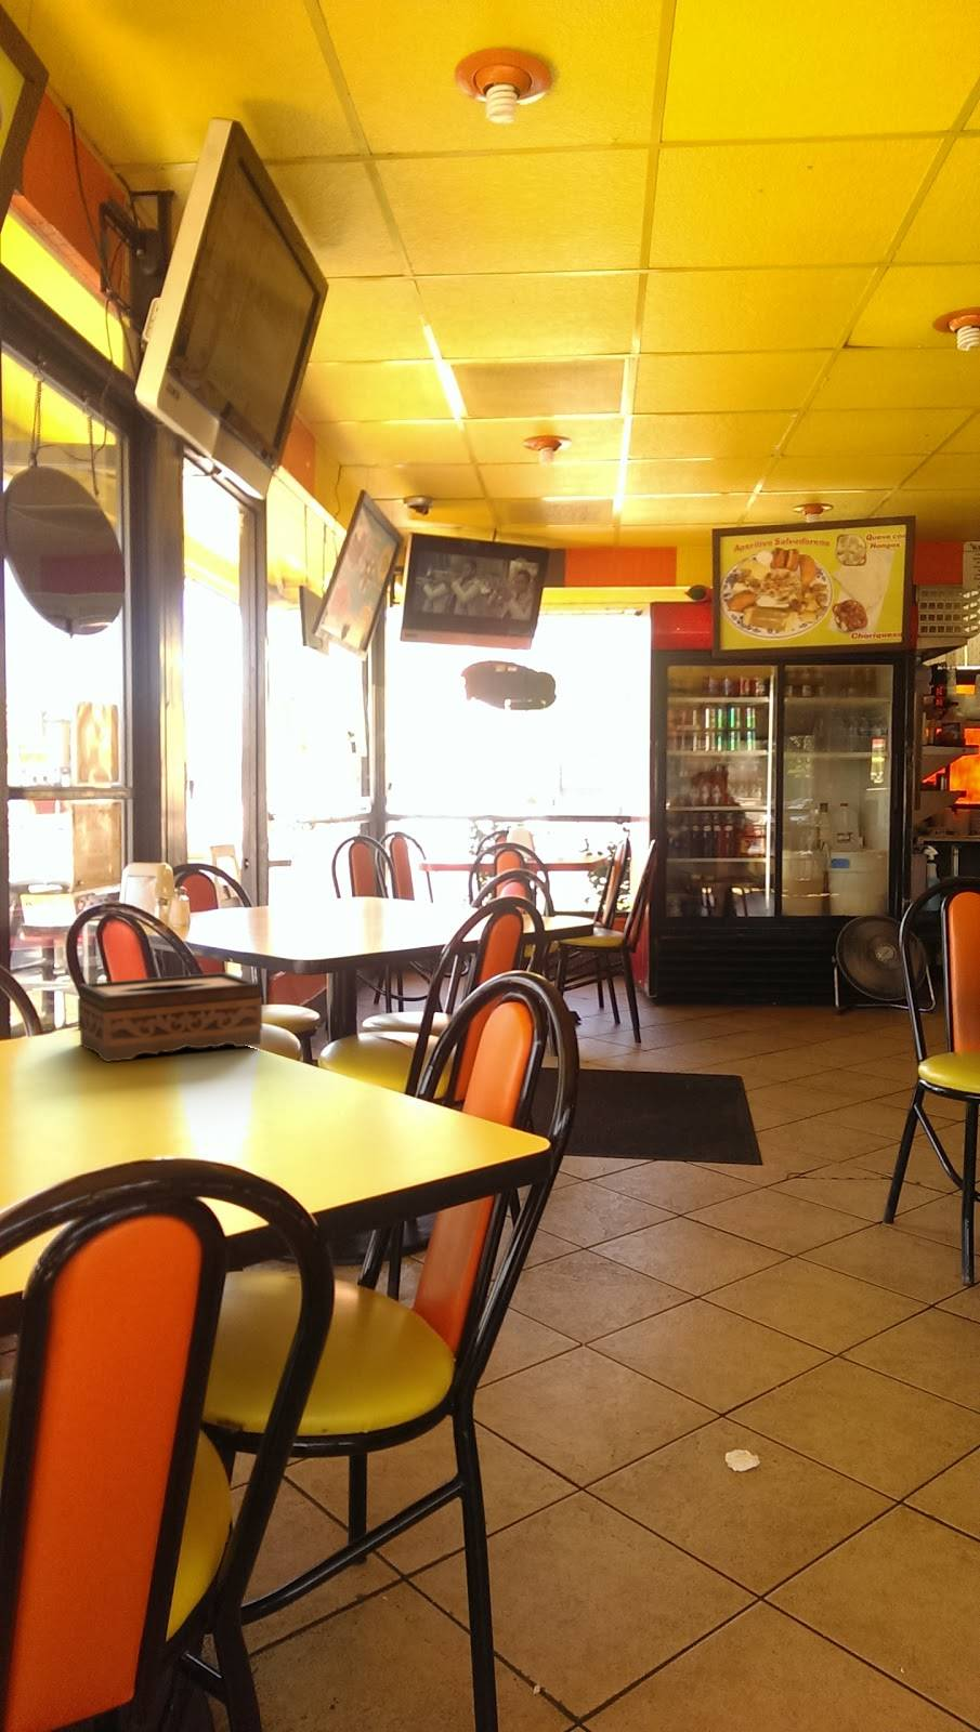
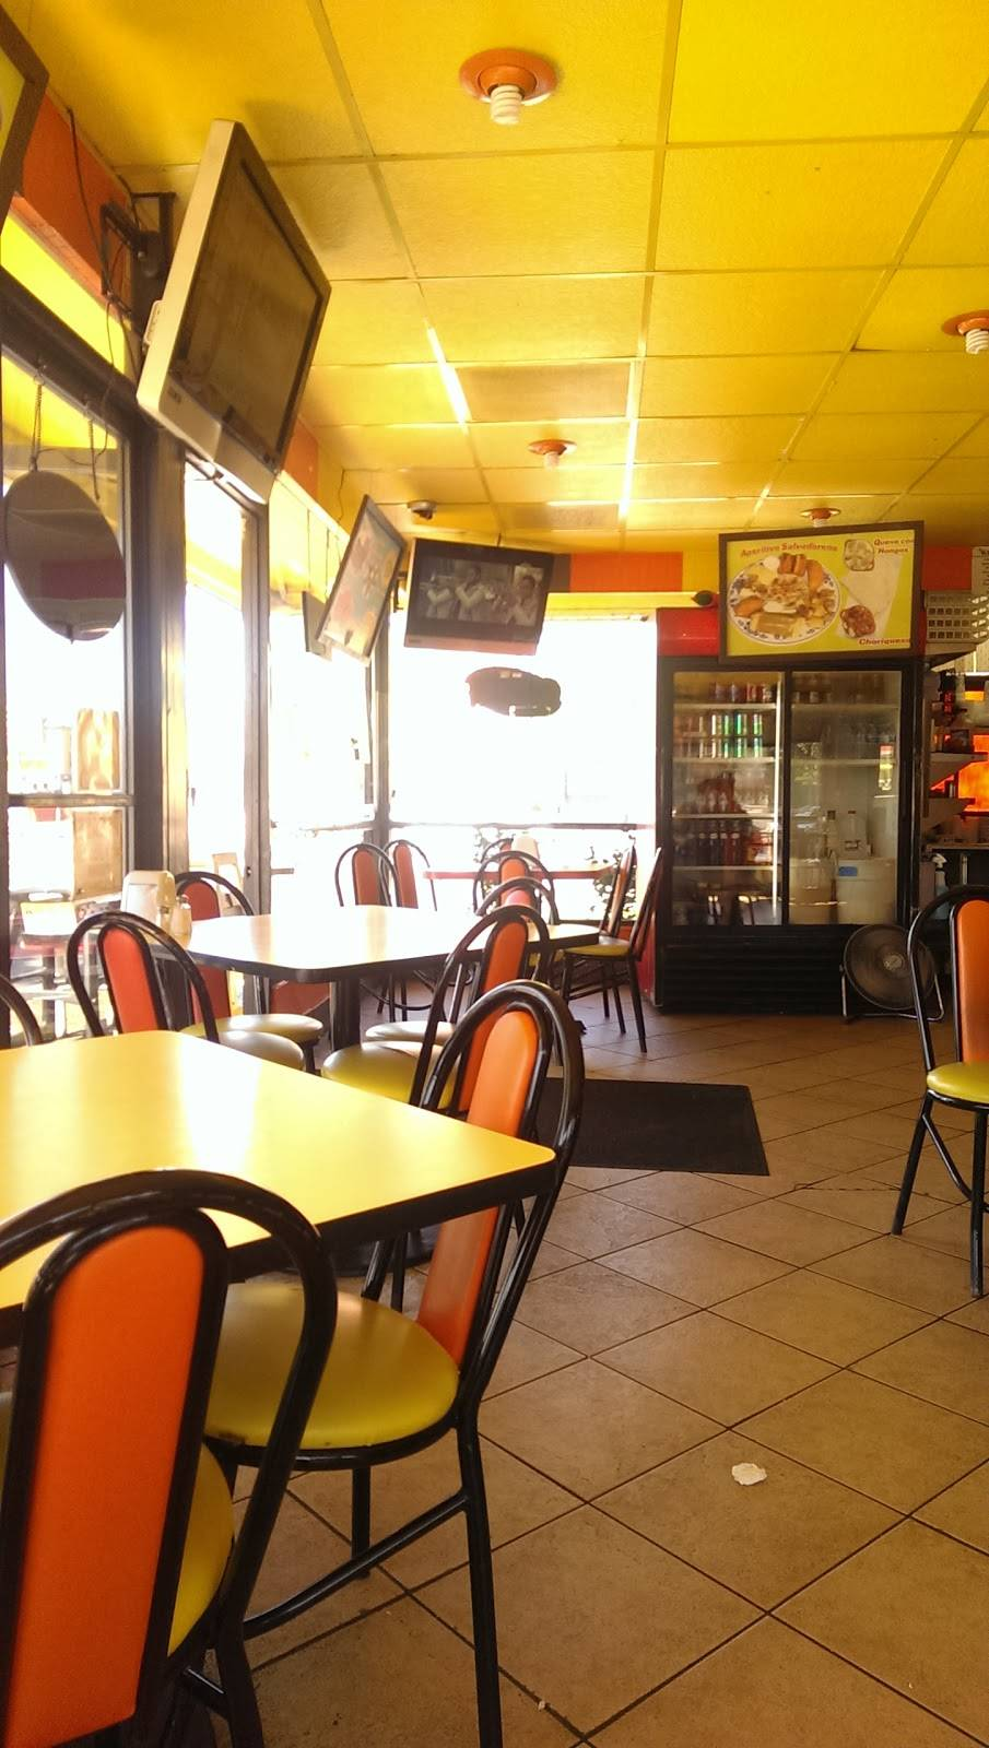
- tissue box (170, 1014)
